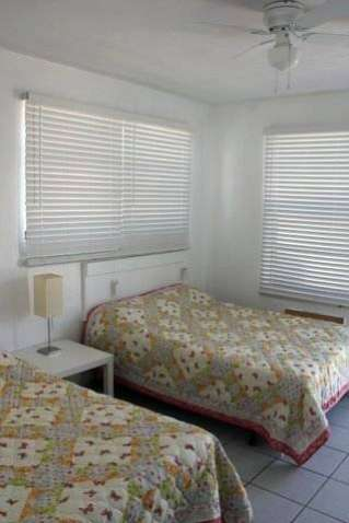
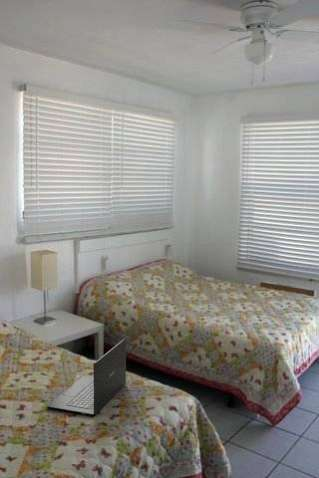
+ laptop (88, 376)
